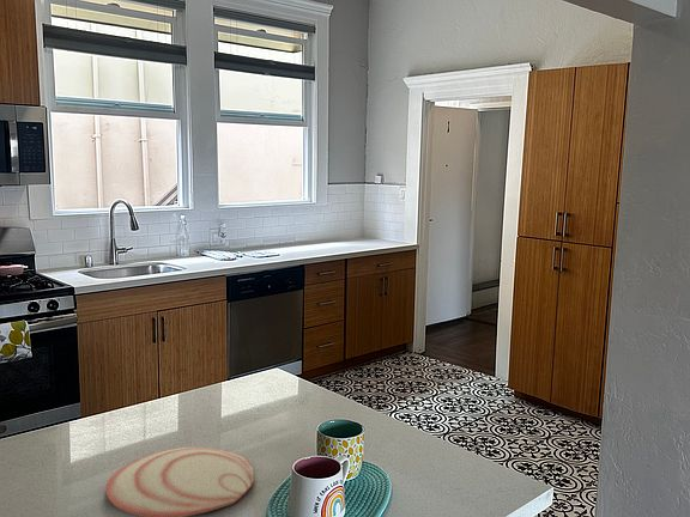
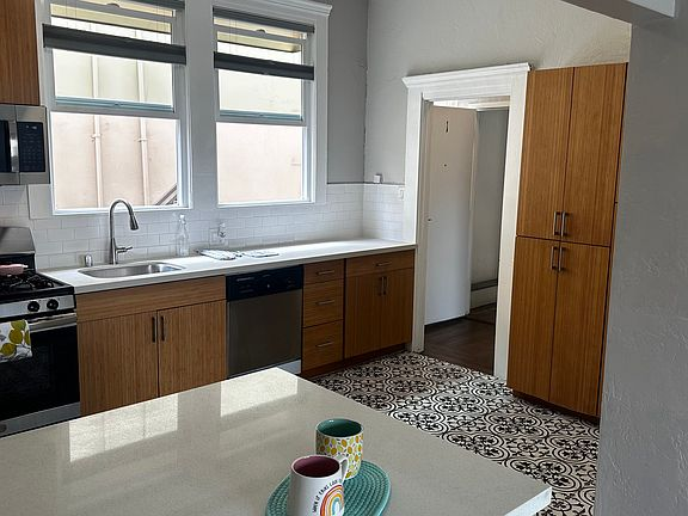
- plate (181, 473)
